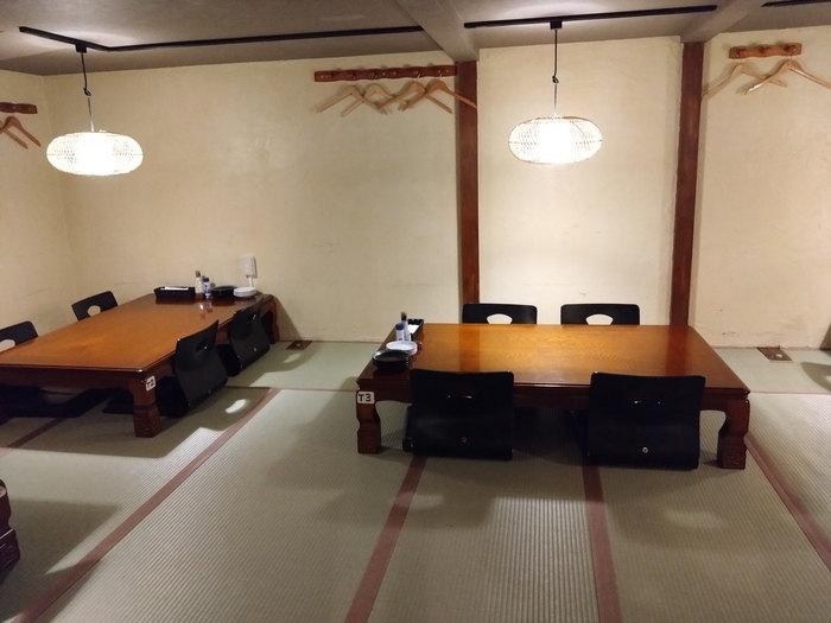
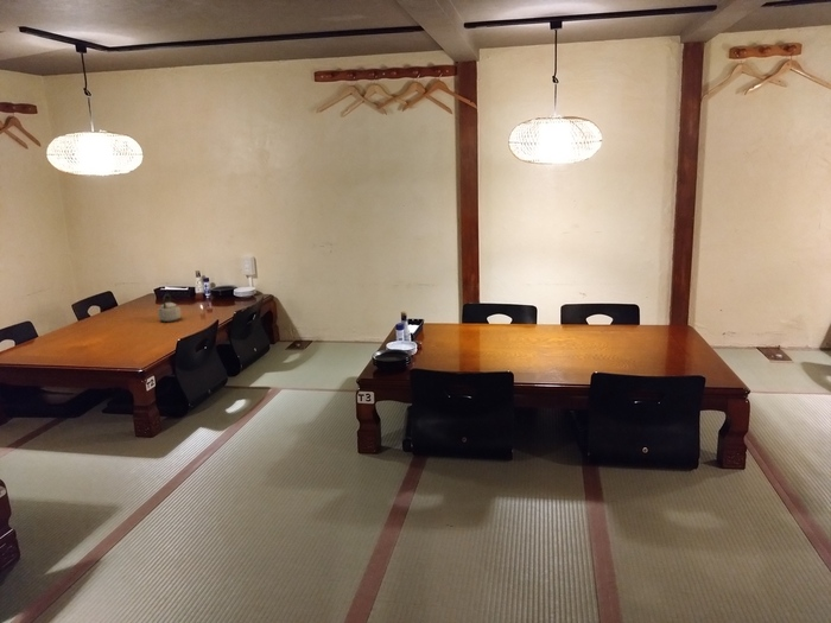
+ teapot (167, 307)
